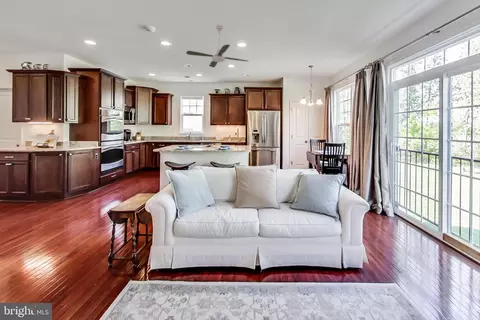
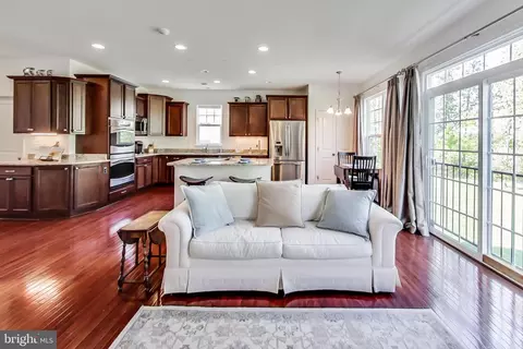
- ceiling fan (218, 43)
